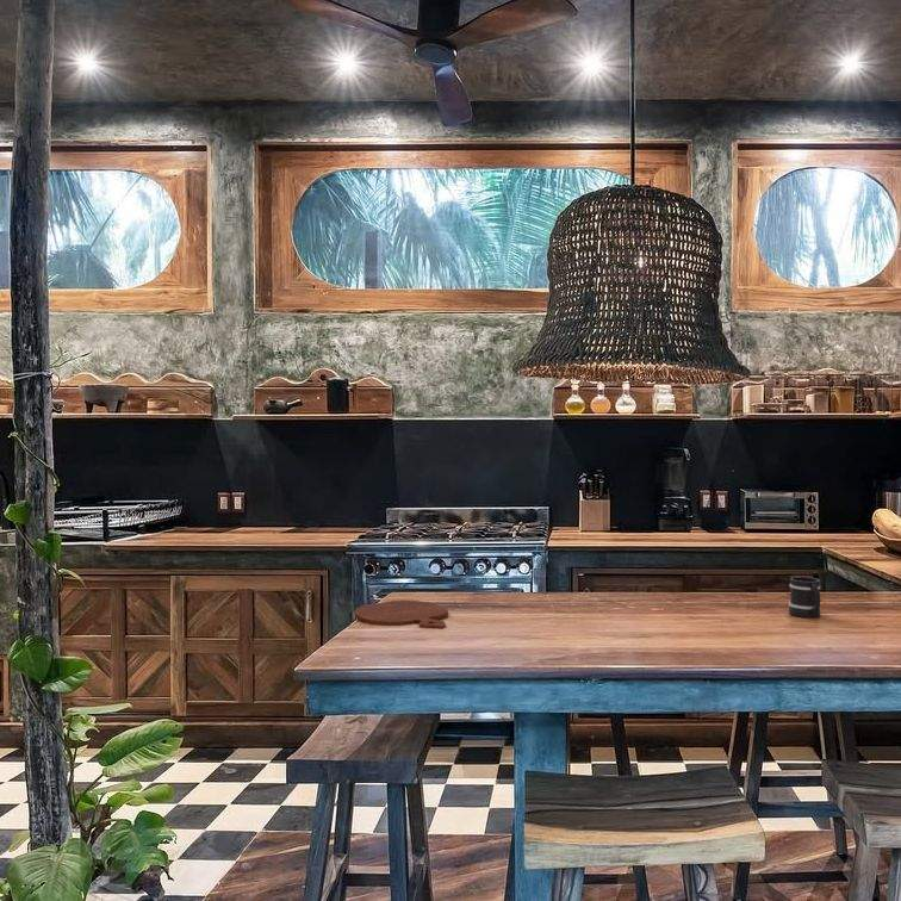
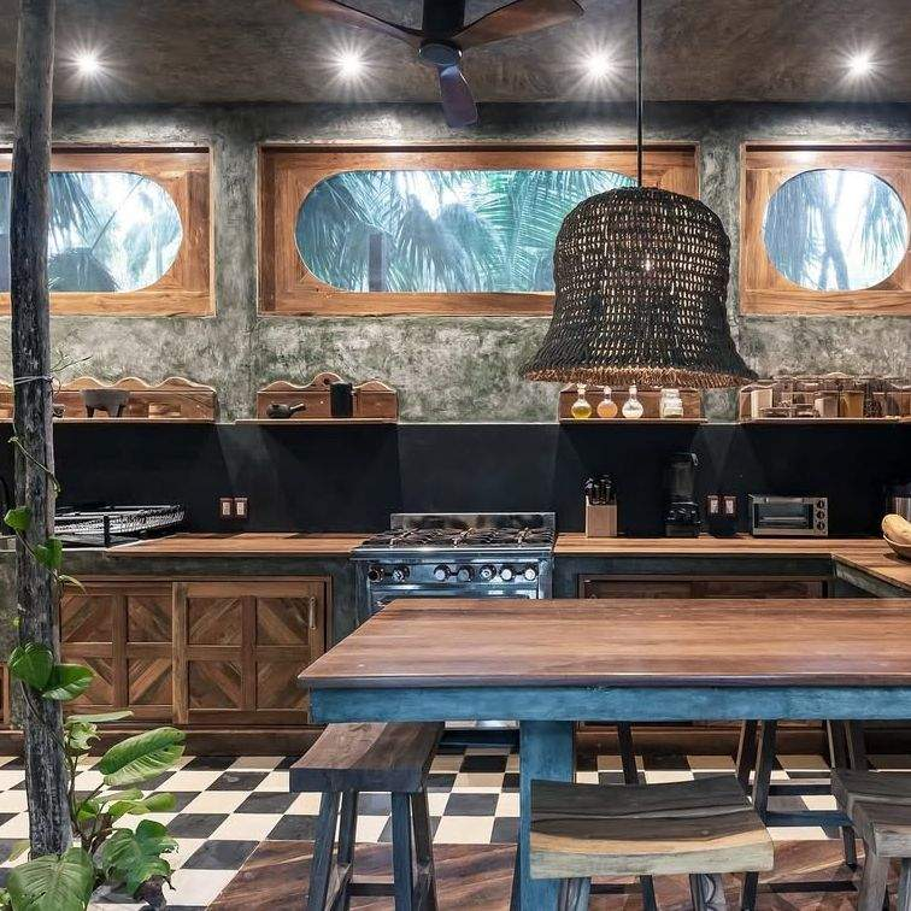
- cutting board (409, 615)
- mug (807, 597)
